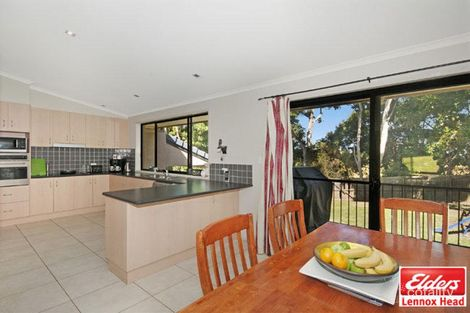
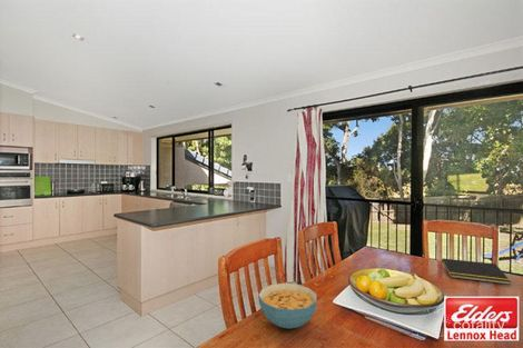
+ cereal bowl (287, 309)
+ notepad (473, 270)
